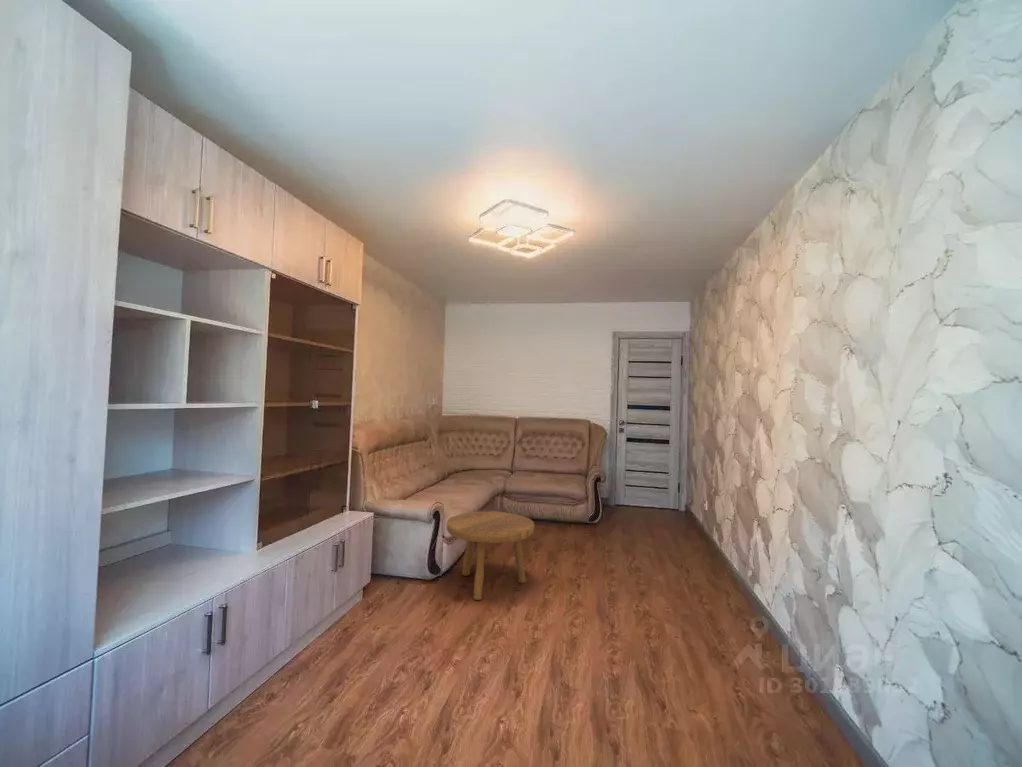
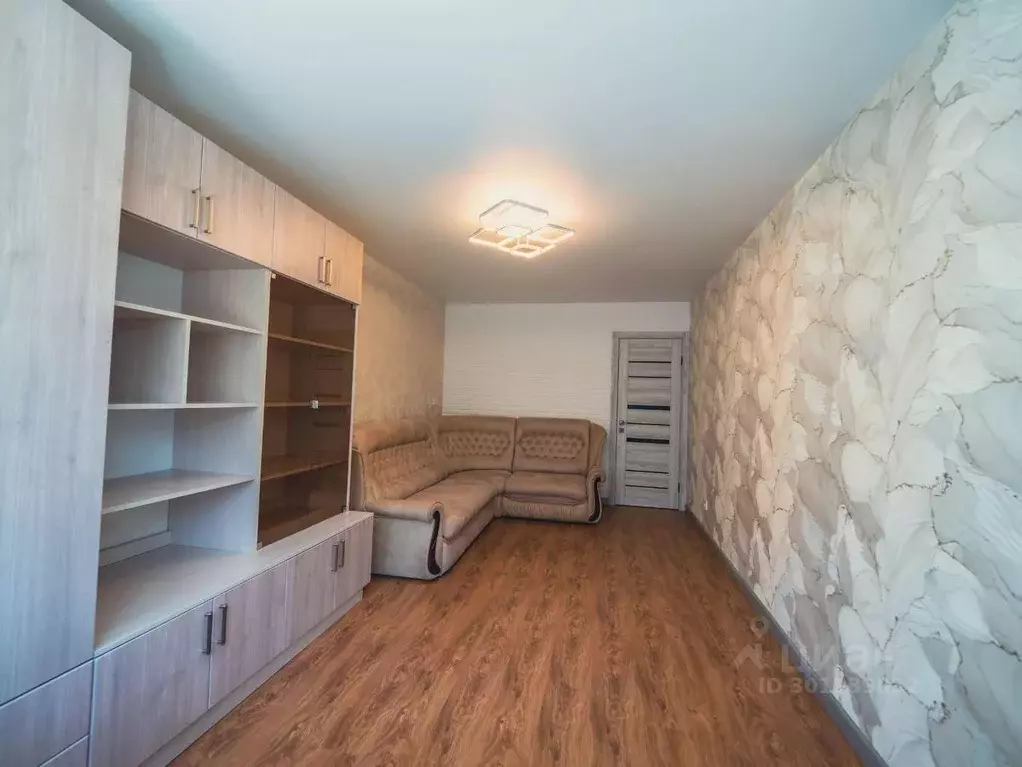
- footstool (484, 552)
